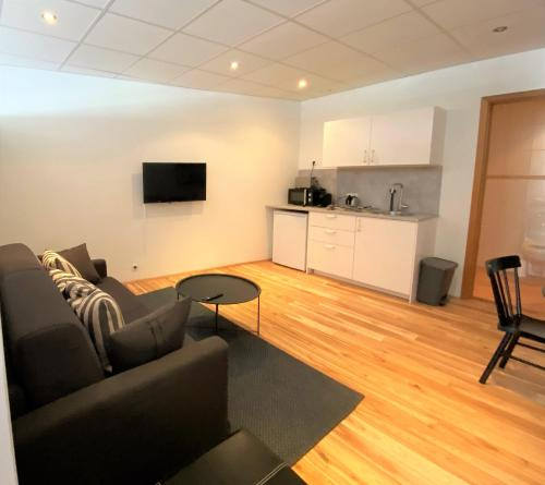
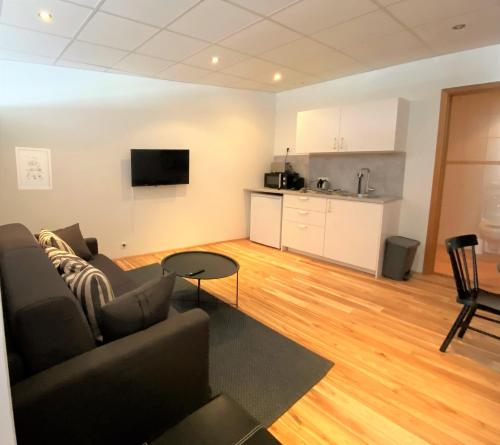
+ wall art (34, 168)
